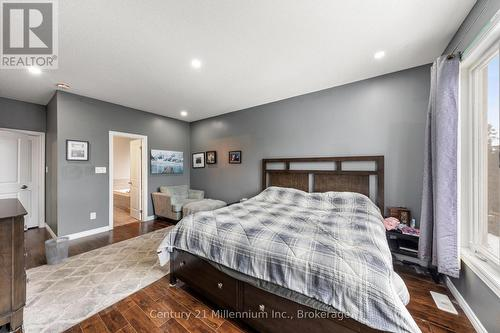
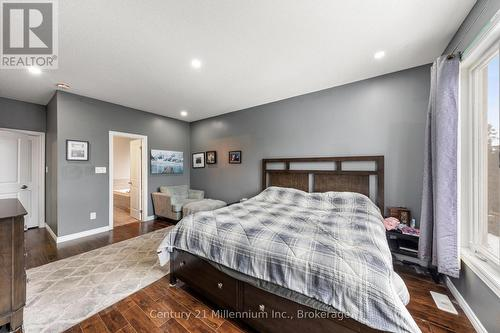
- wastebasket (56, 250)
